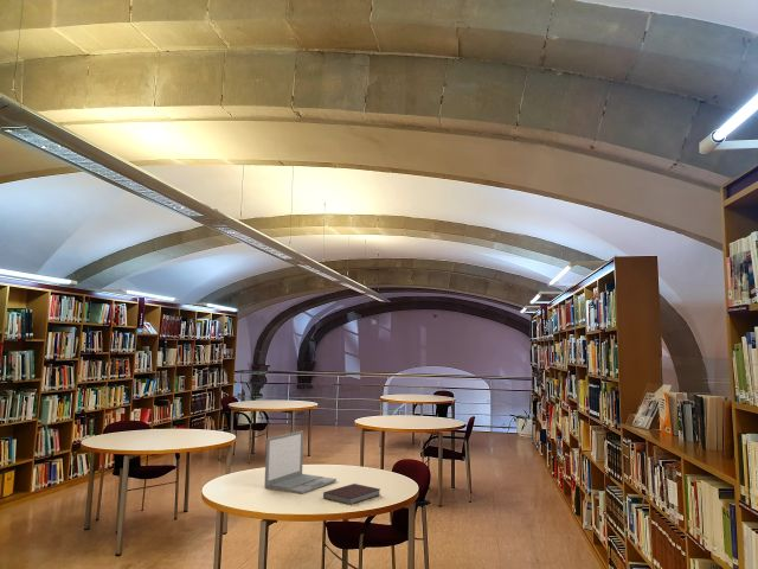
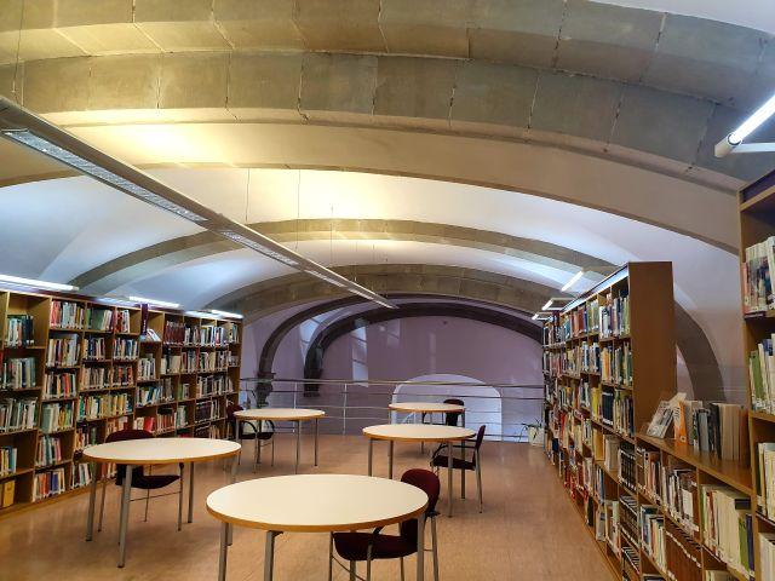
- laptop (302, 460)
- notebook (352, 493)
